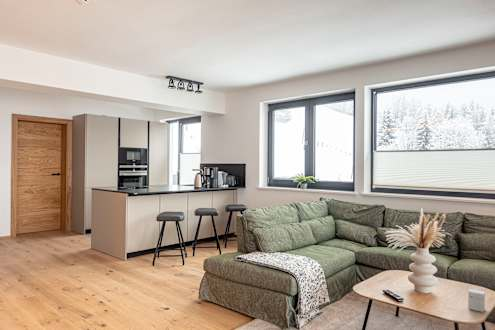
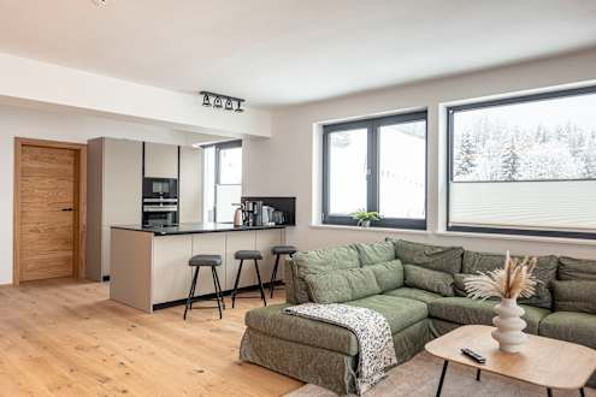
- small box (476, 300)
